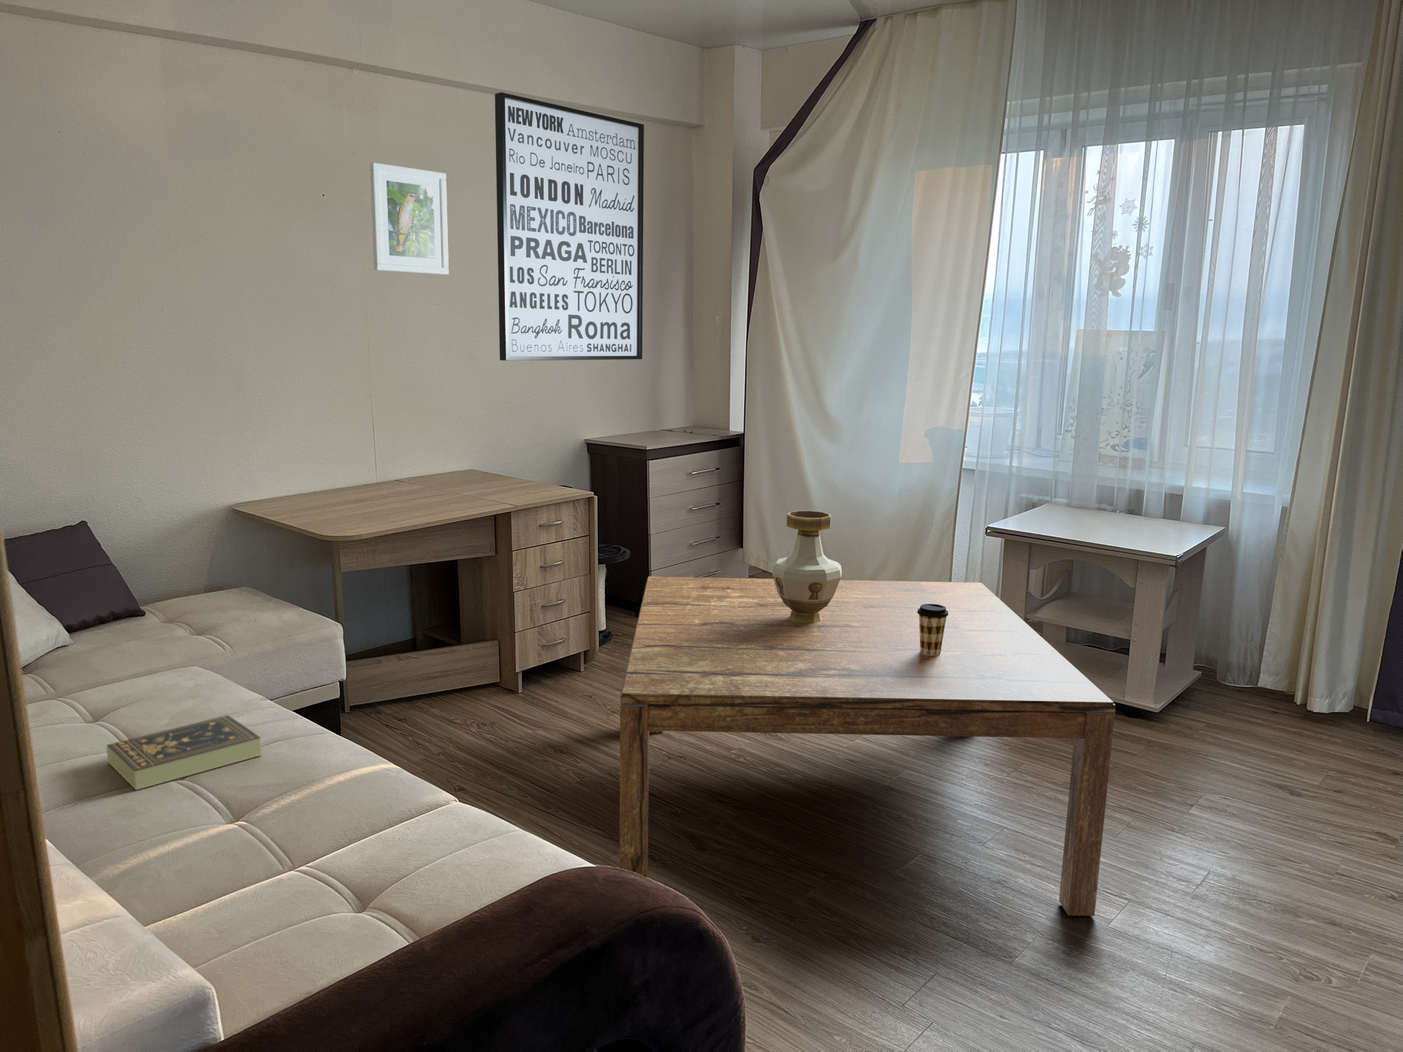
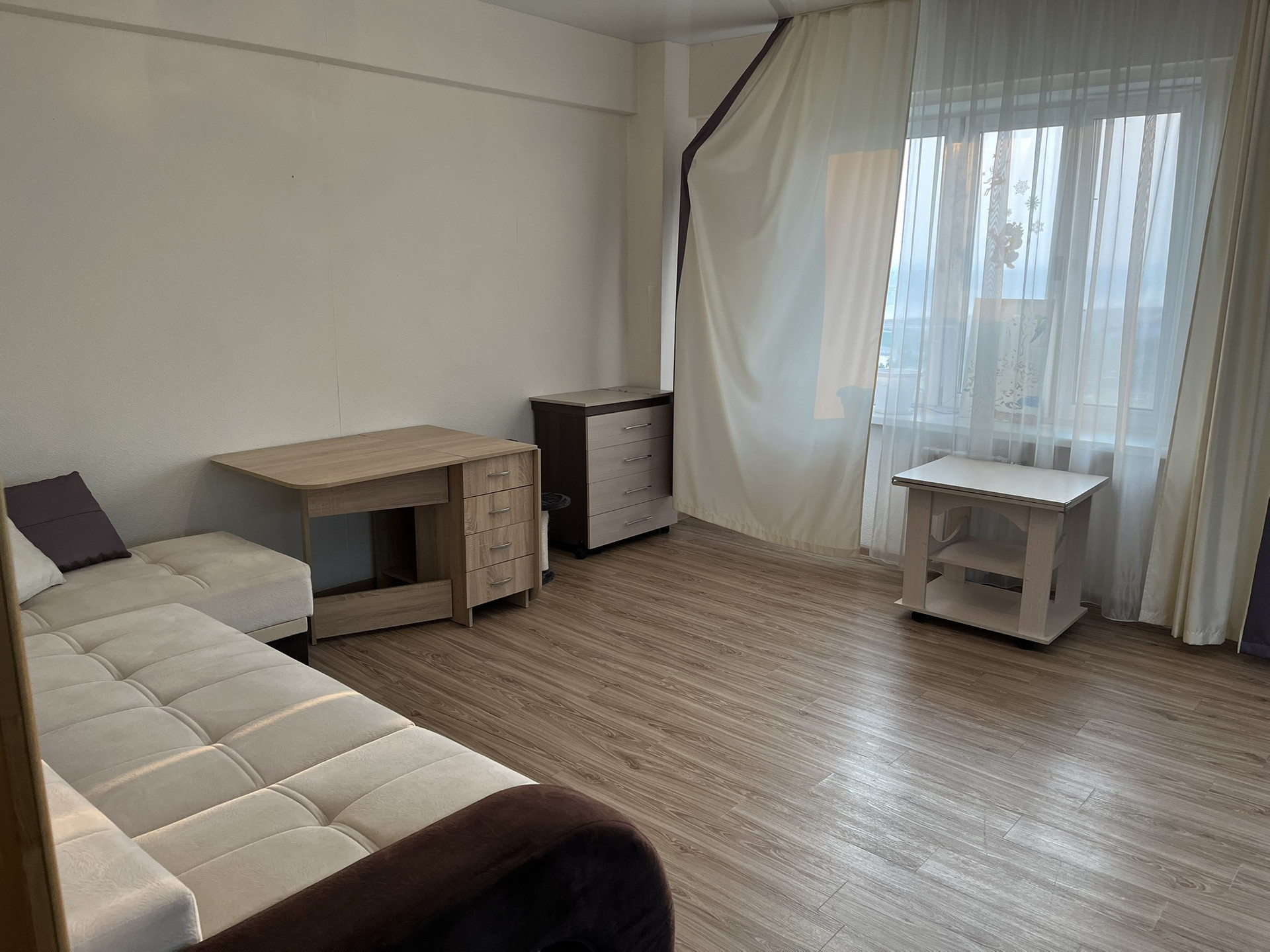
- wall art (574, 238)
- vase (806, 566)
- coffee cup (931, 629)
- coffee table (832, 716)
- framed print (411, 221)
- book (184, 749)
